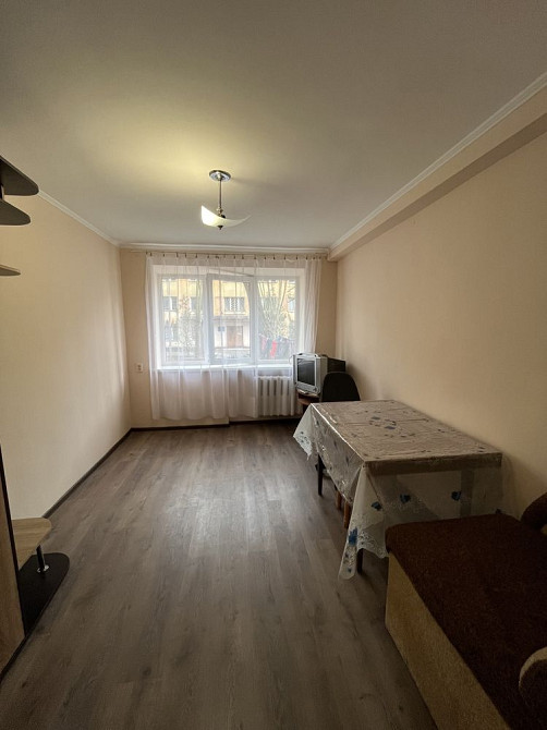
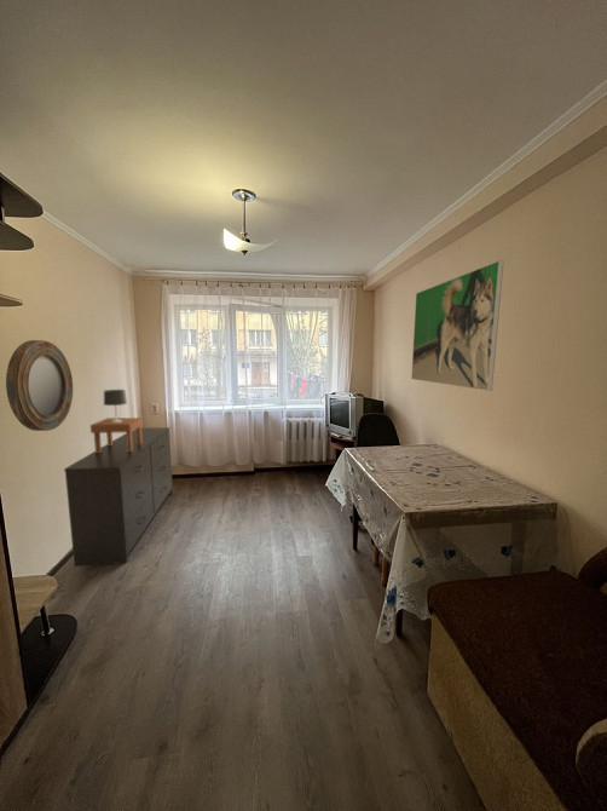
+ home mirror (44, 385)
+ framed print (446, 333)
+ dresser (133, 483)
+ table lamp (116, 419)
